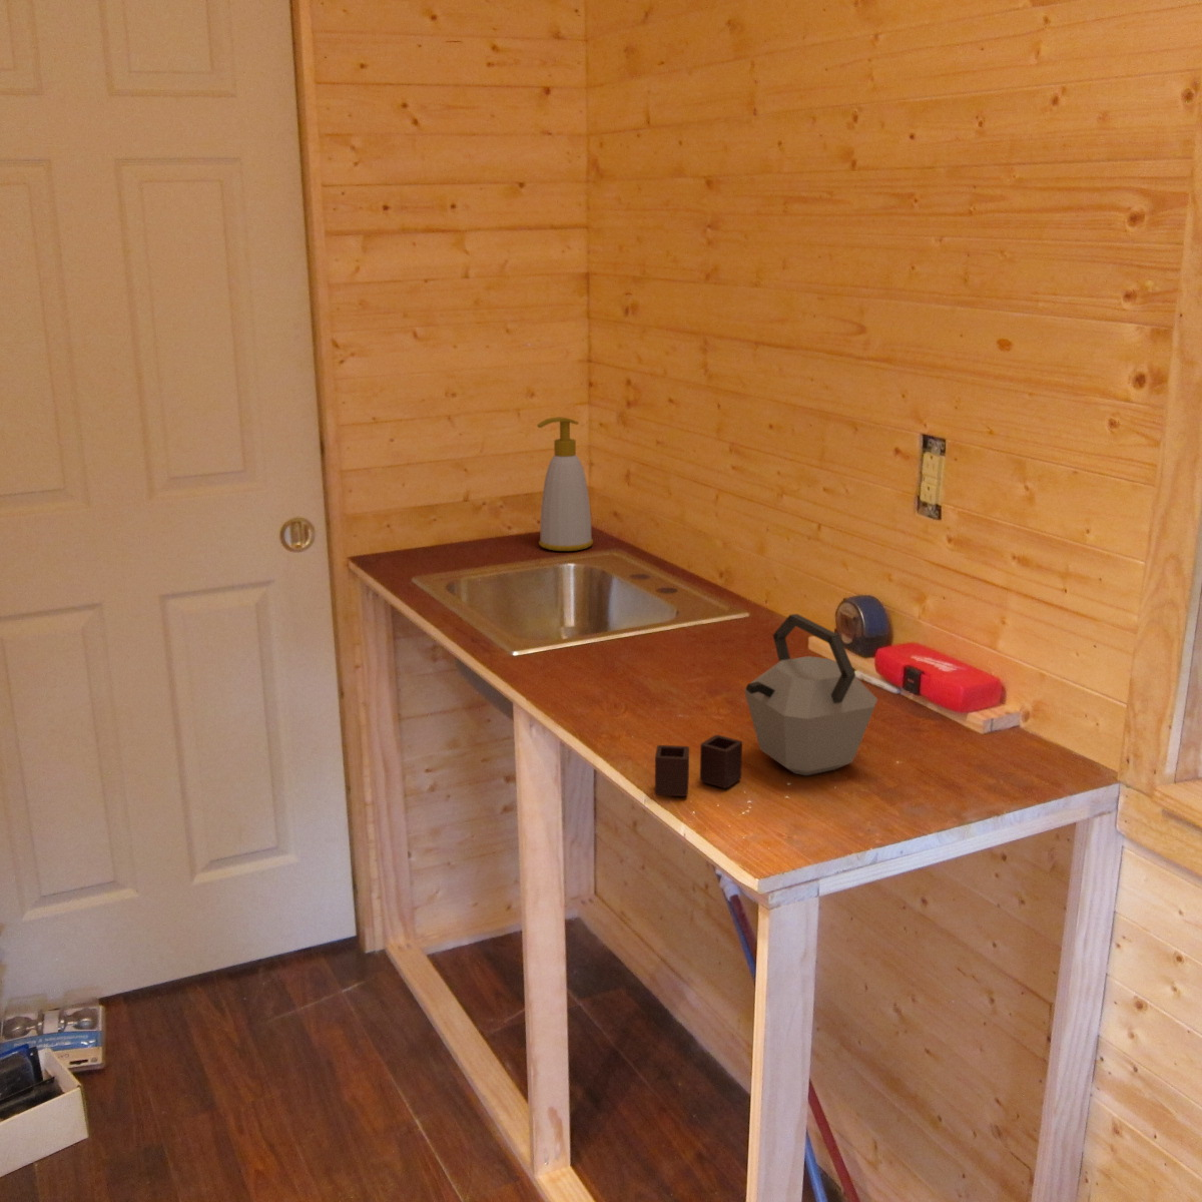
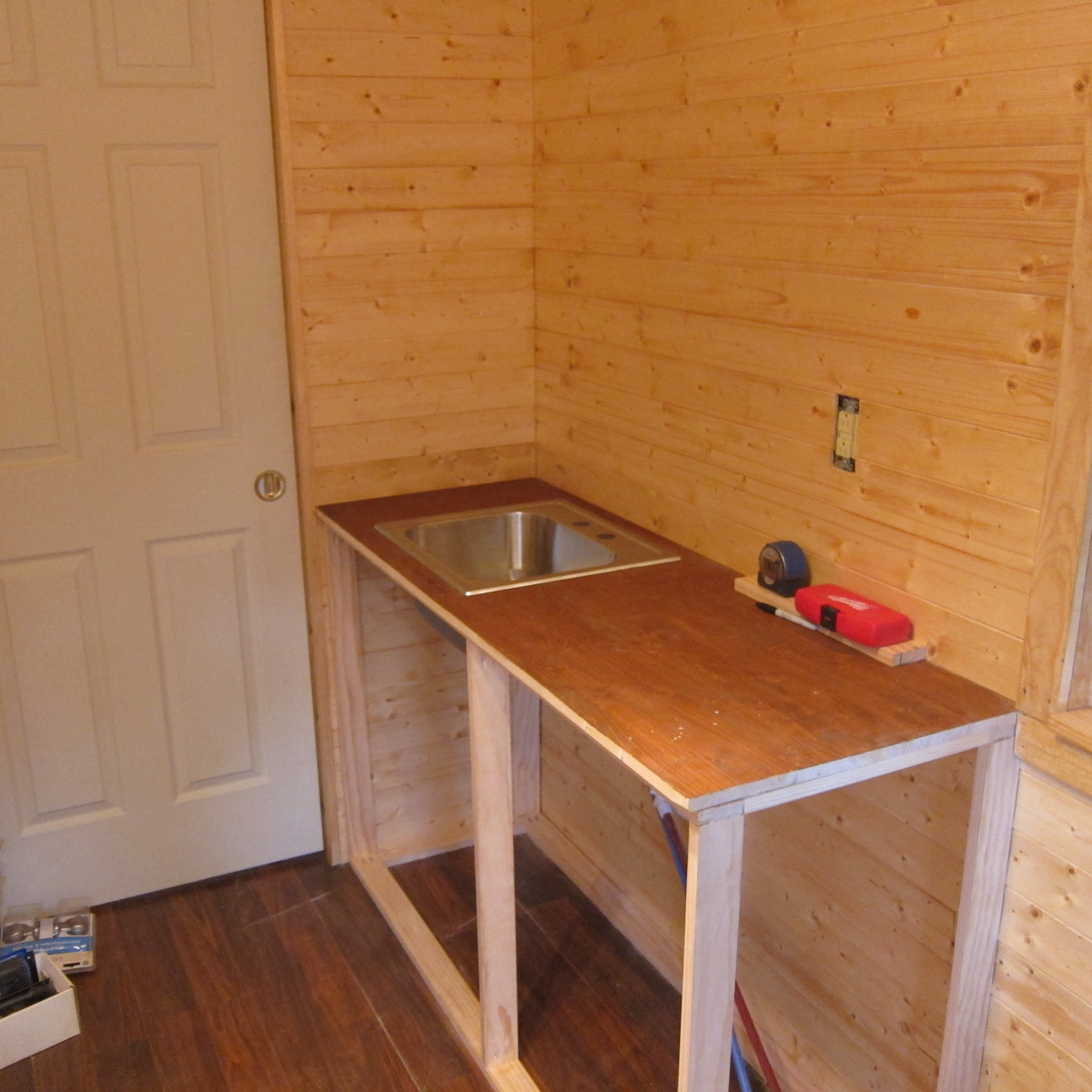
- soap bottle (564, 482)
- kettle (757, 703)
